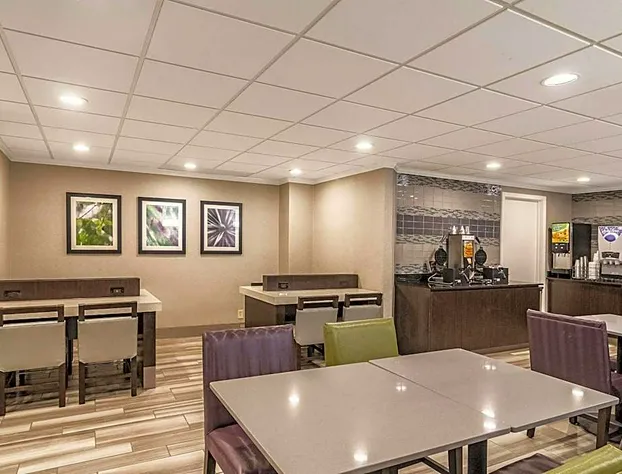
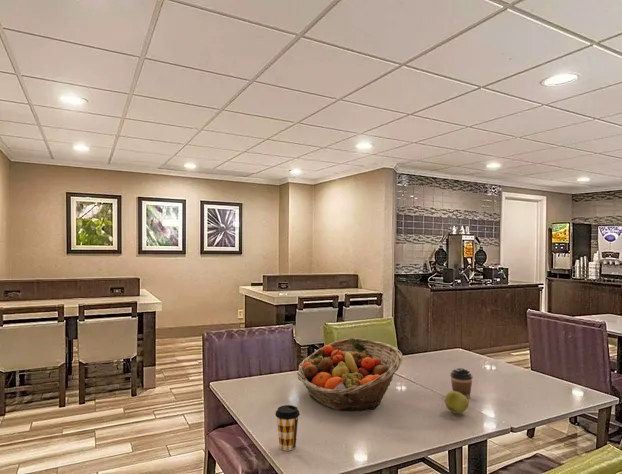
+ coffee cup (461, 382)
+ apple (456, 402)
+ fruit basket (348, 371)
+ coffee cup (287, 427)
